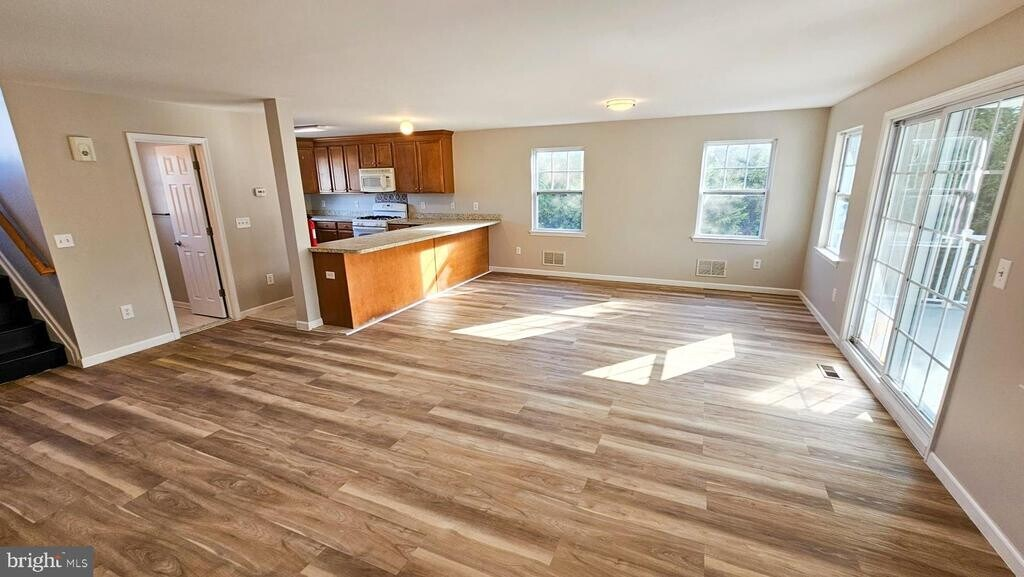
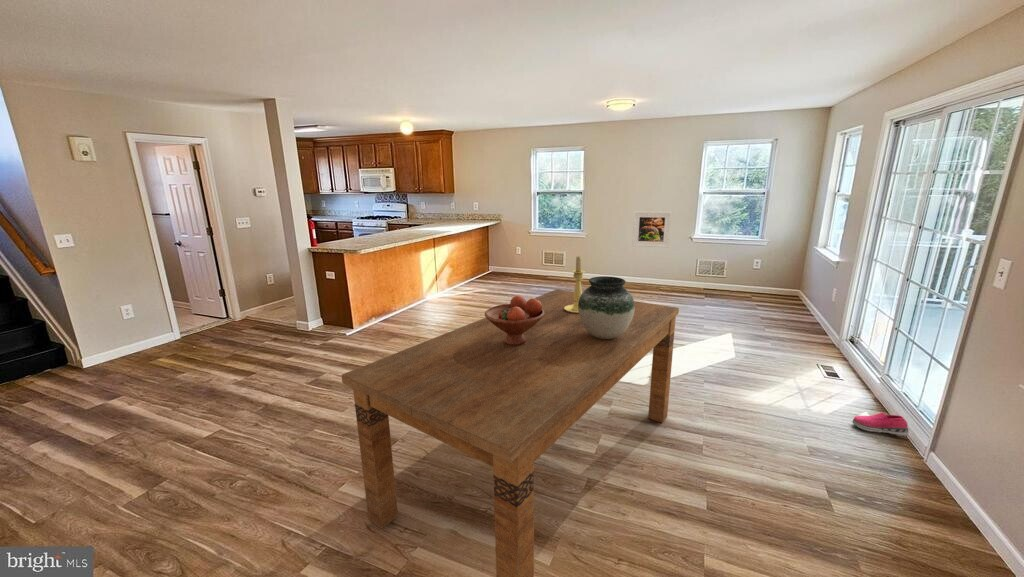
+ candle holder (578, 282)
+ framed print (651, 229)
+ fruit bowl (514, 320)
+ vase (605, 308)
+ dining table (543, 399)
+ shoe (880, 421)
